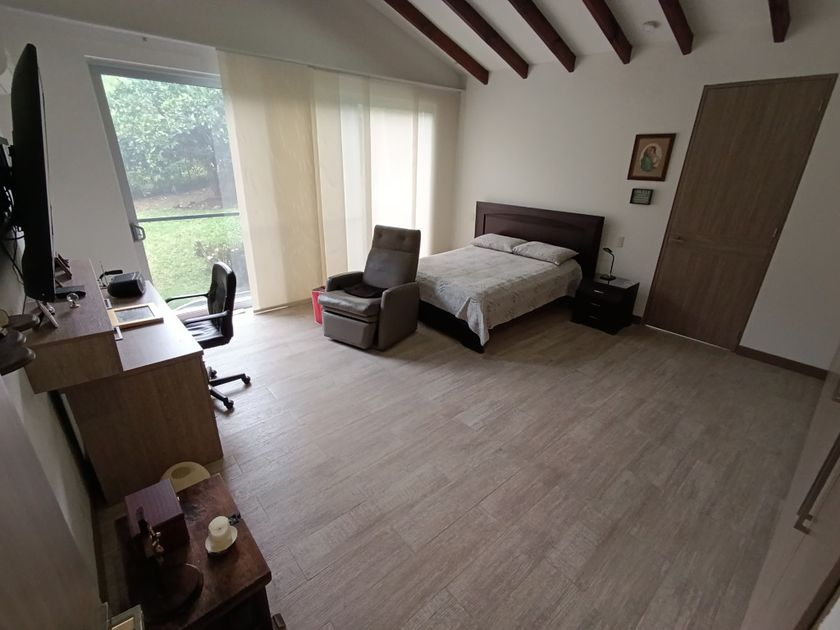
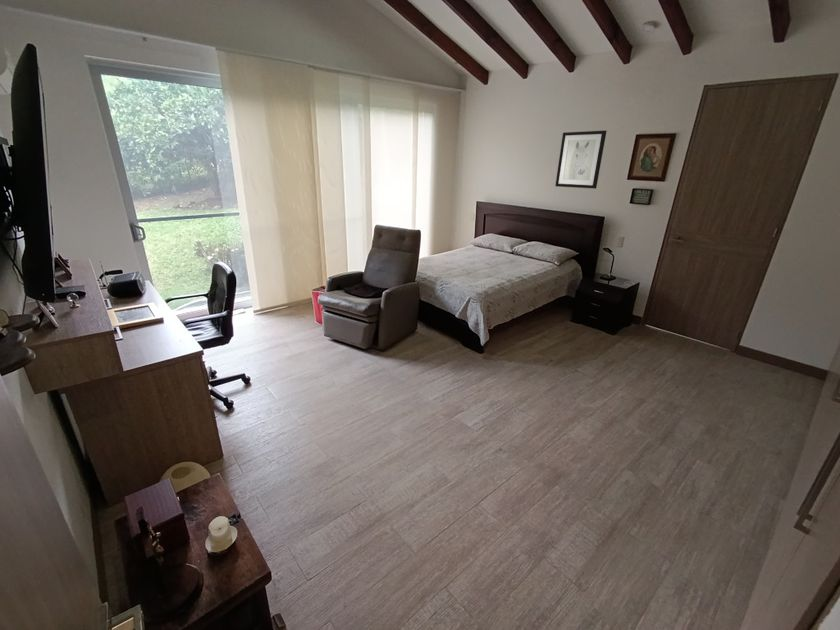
+ wall art (579, 160)
